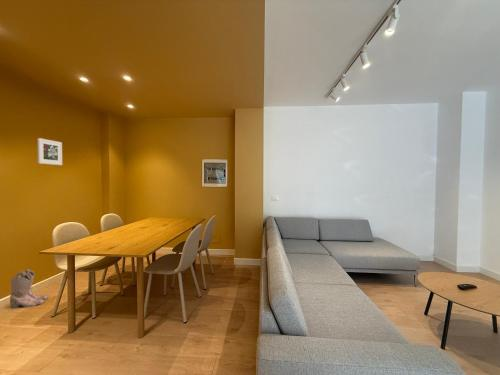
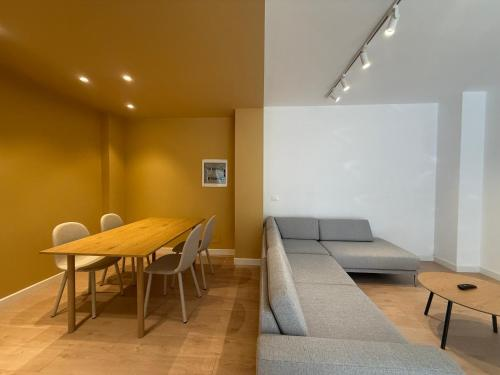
- boots (29, 286)
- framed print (50, 152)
